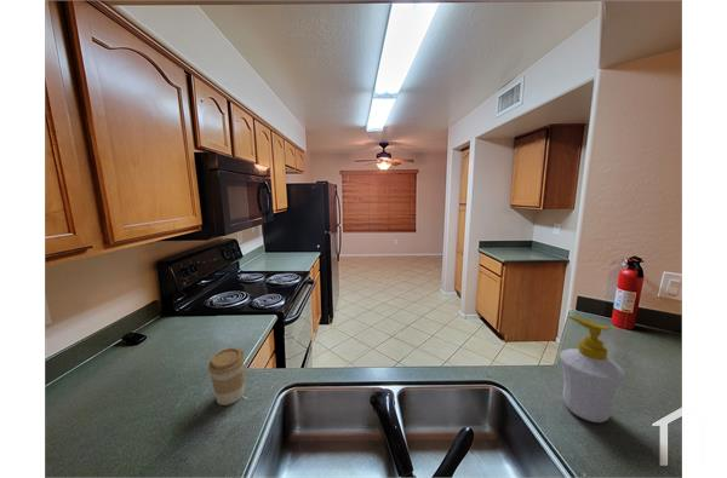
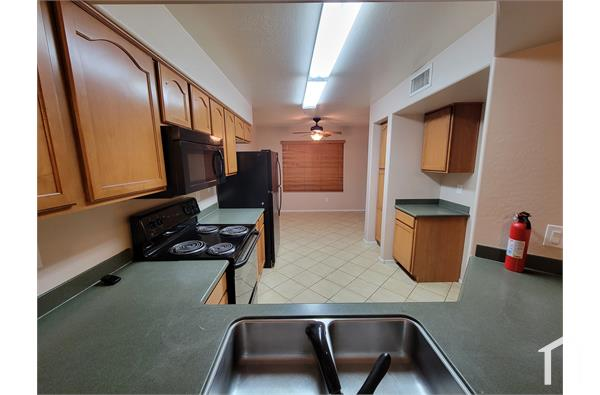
- soap bottle (589, 368)
- coffee cup (228, 375)
